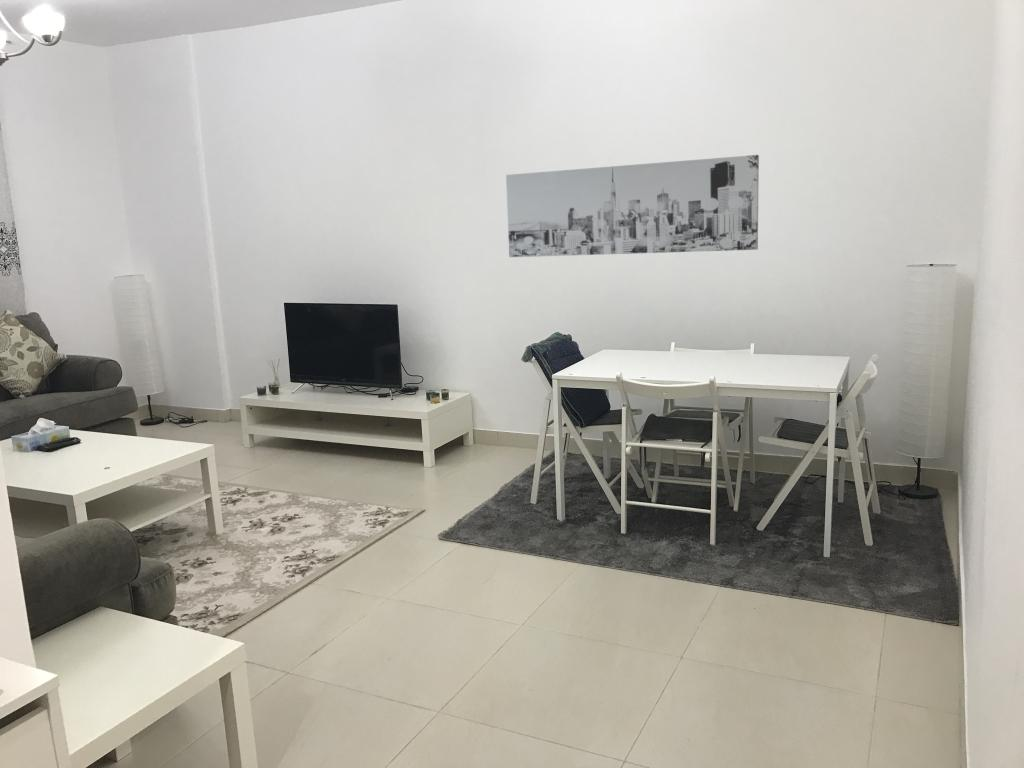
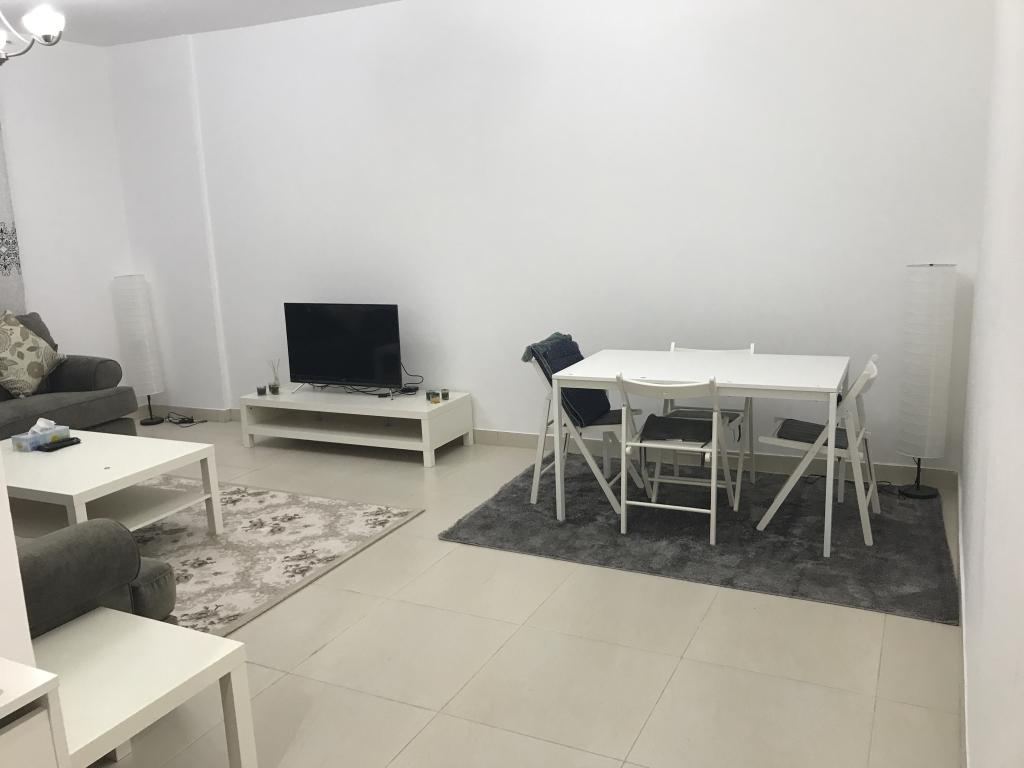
- wall art (624, 210)
